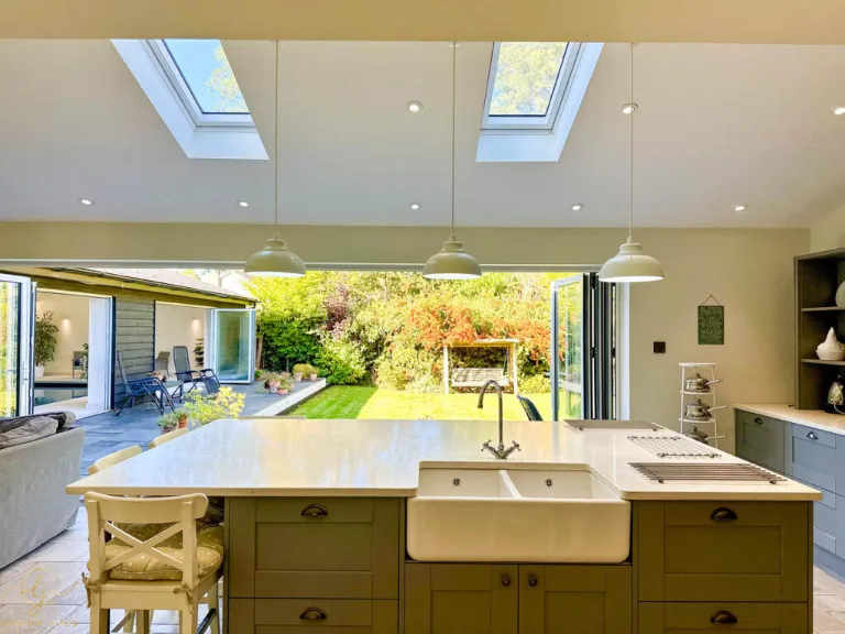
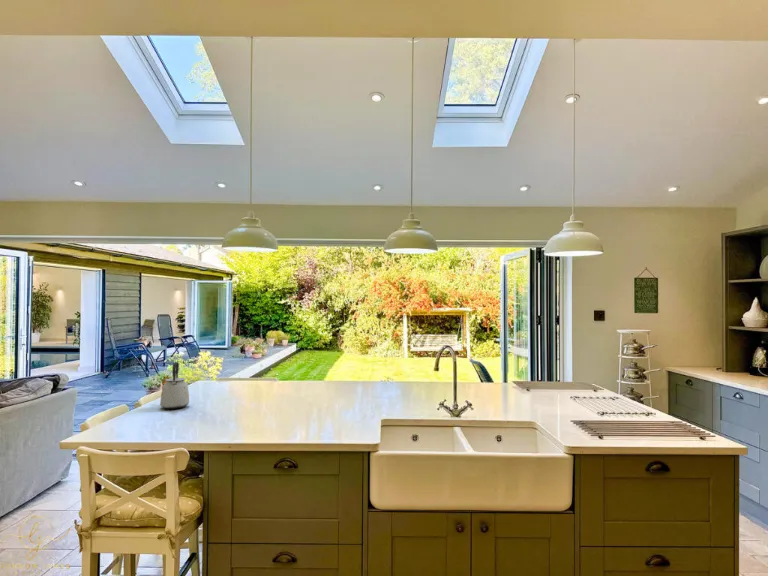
+ kettle (176, 383)
